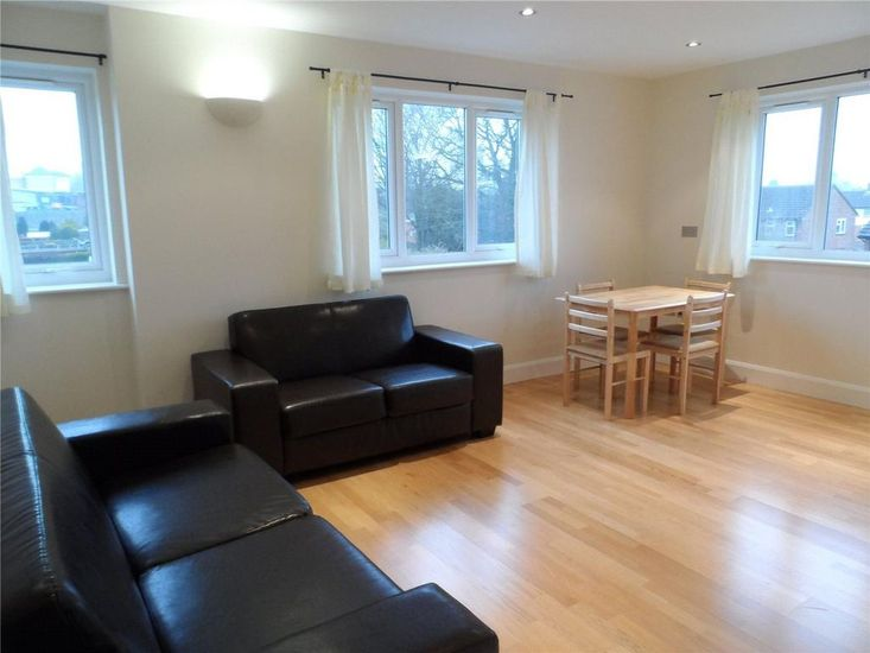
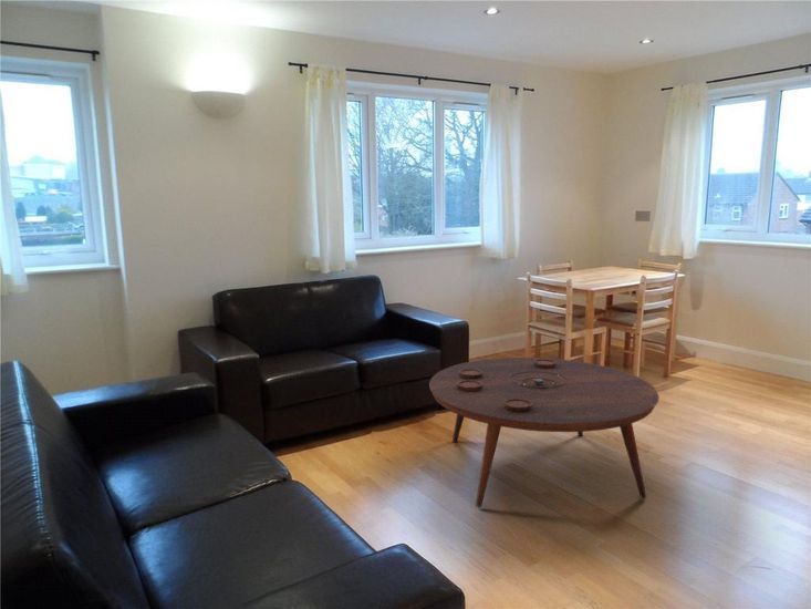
+ coffee table (538, 423)
